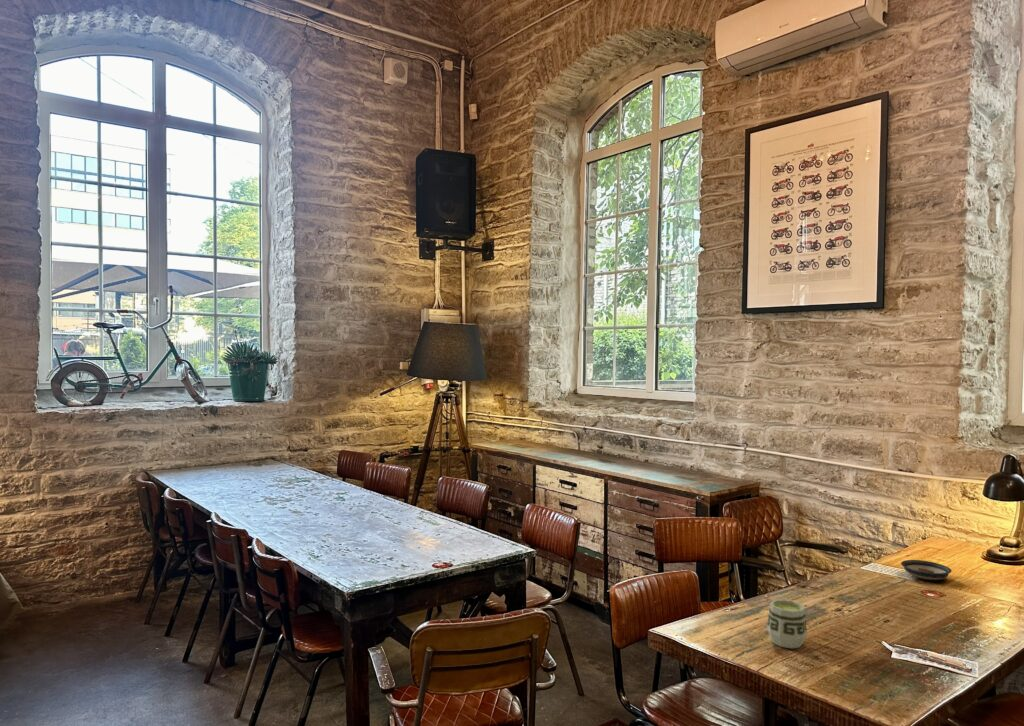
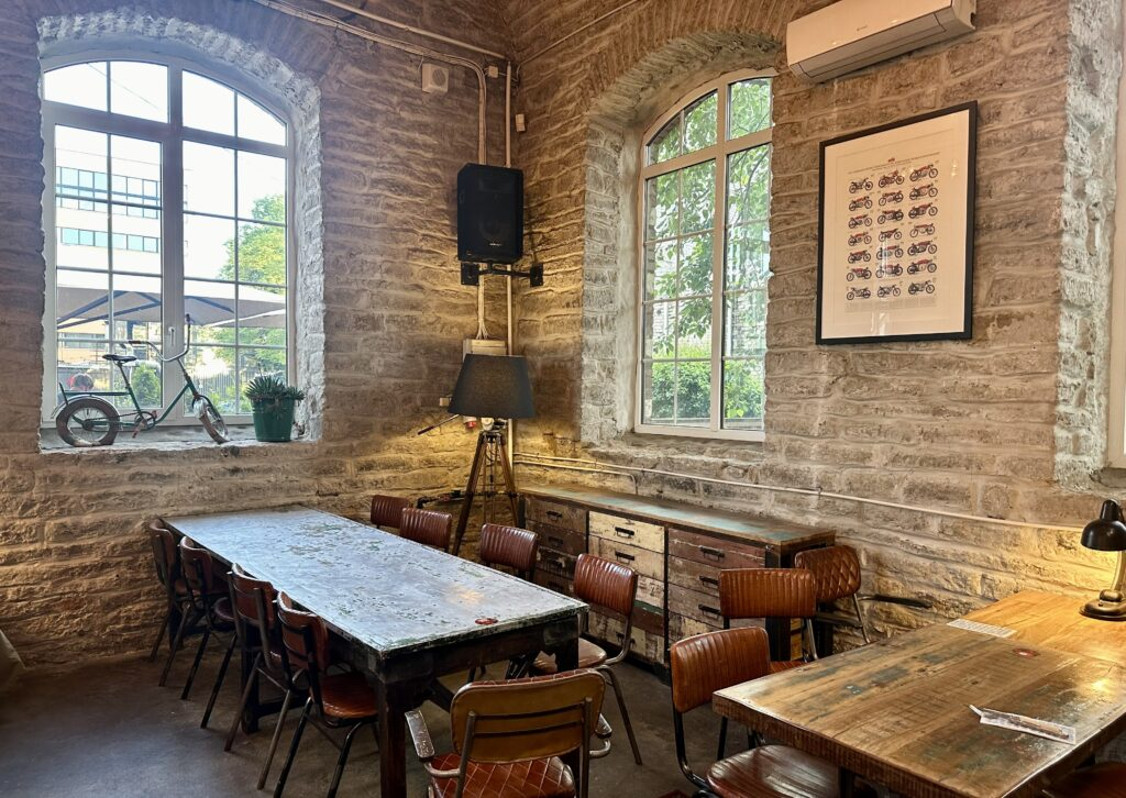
- saucer (925, 571)
- cup (786, 623)
